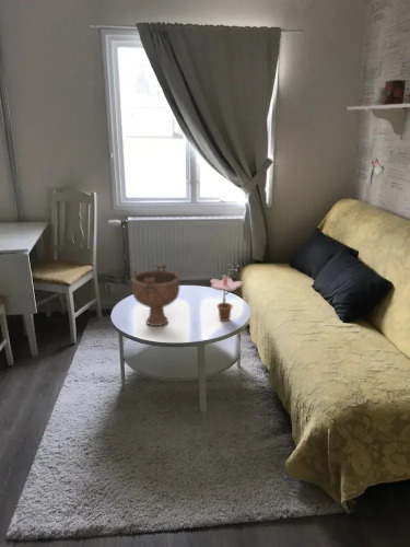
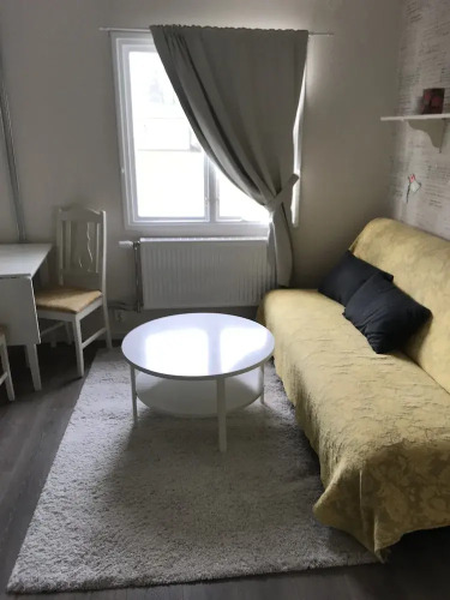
- flower (225, 290)
- decorative bowl (156, 295)
